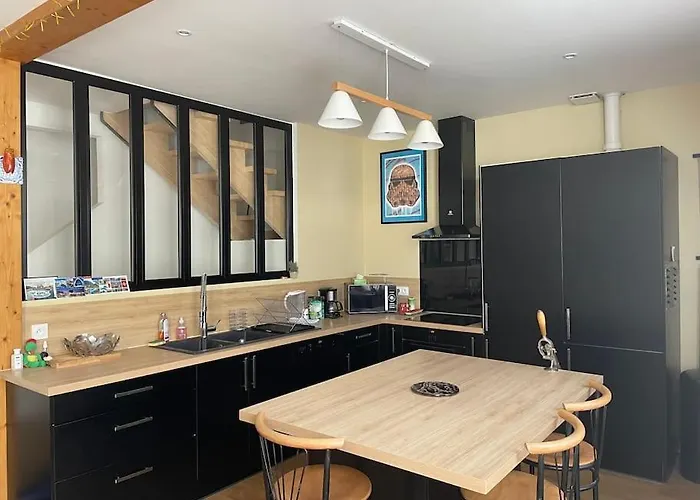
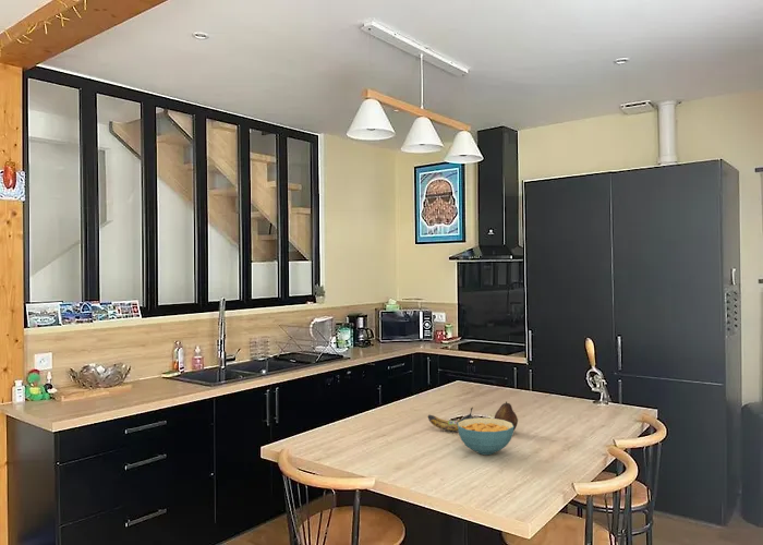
+ banana (450, 421)
+ cereal bowl (485, 438)
+ fruit (506, 416)
